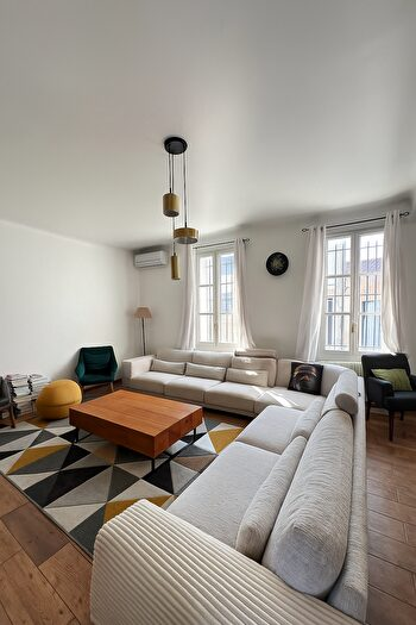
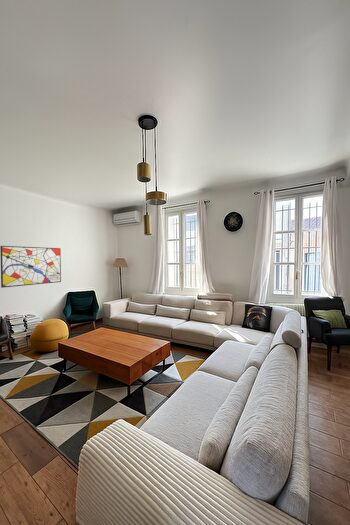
+ wall art (33, 265)
